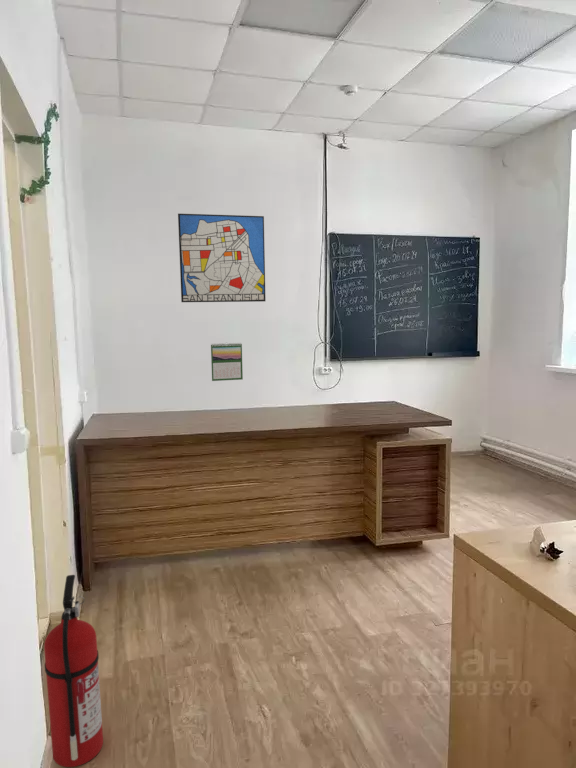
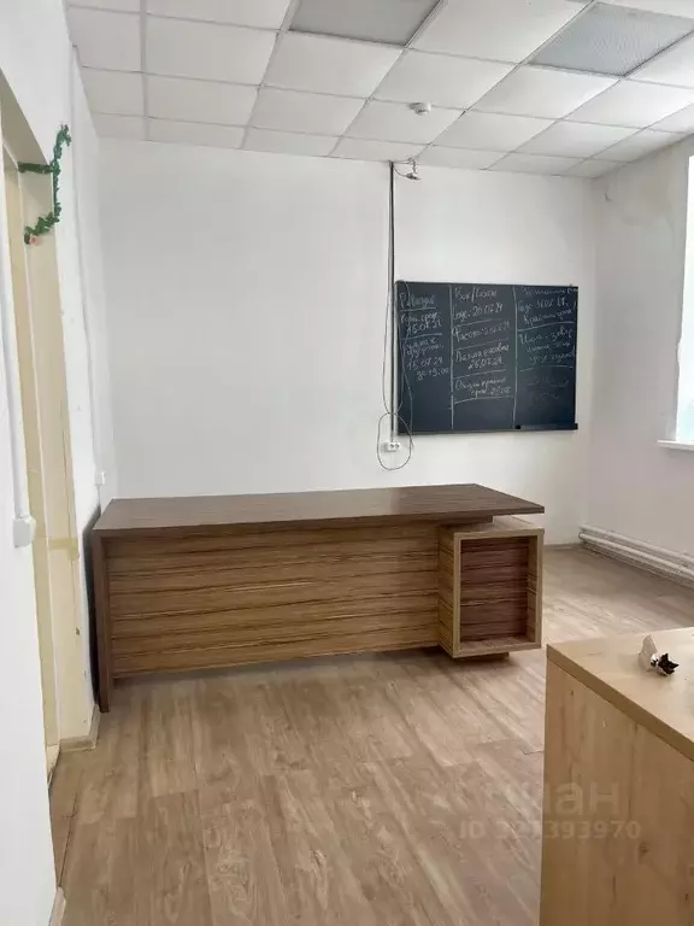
- fire extinguisher (72, 671)
- wall art (223, 258)
- calendar (226, 361)
